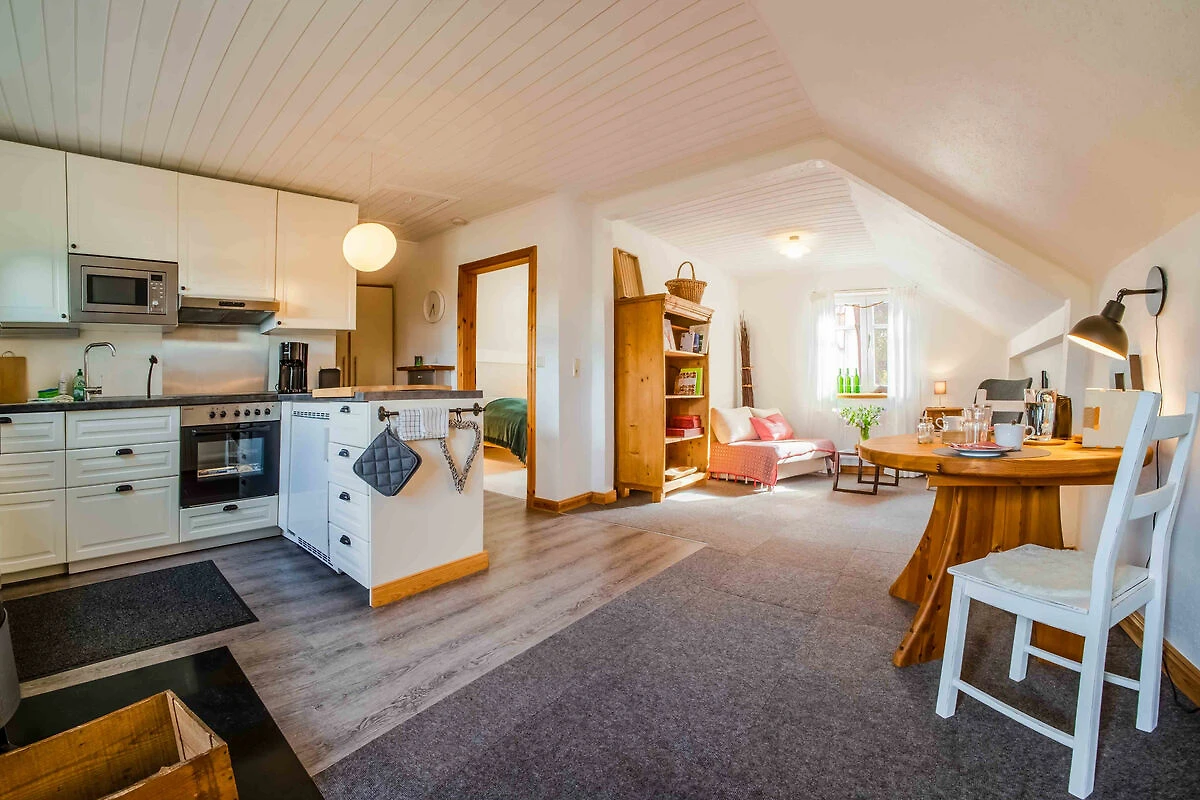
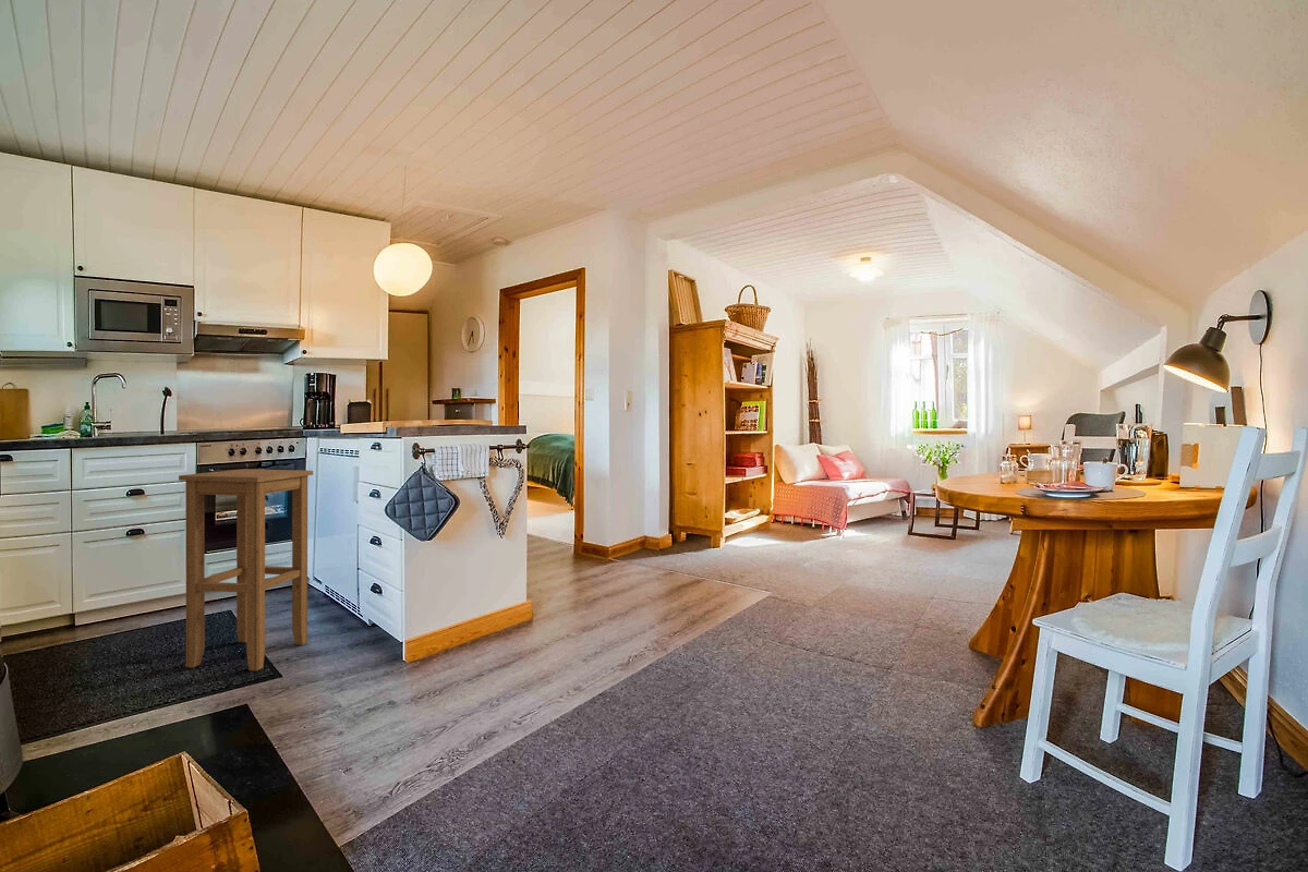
+ stool (250, 564)
